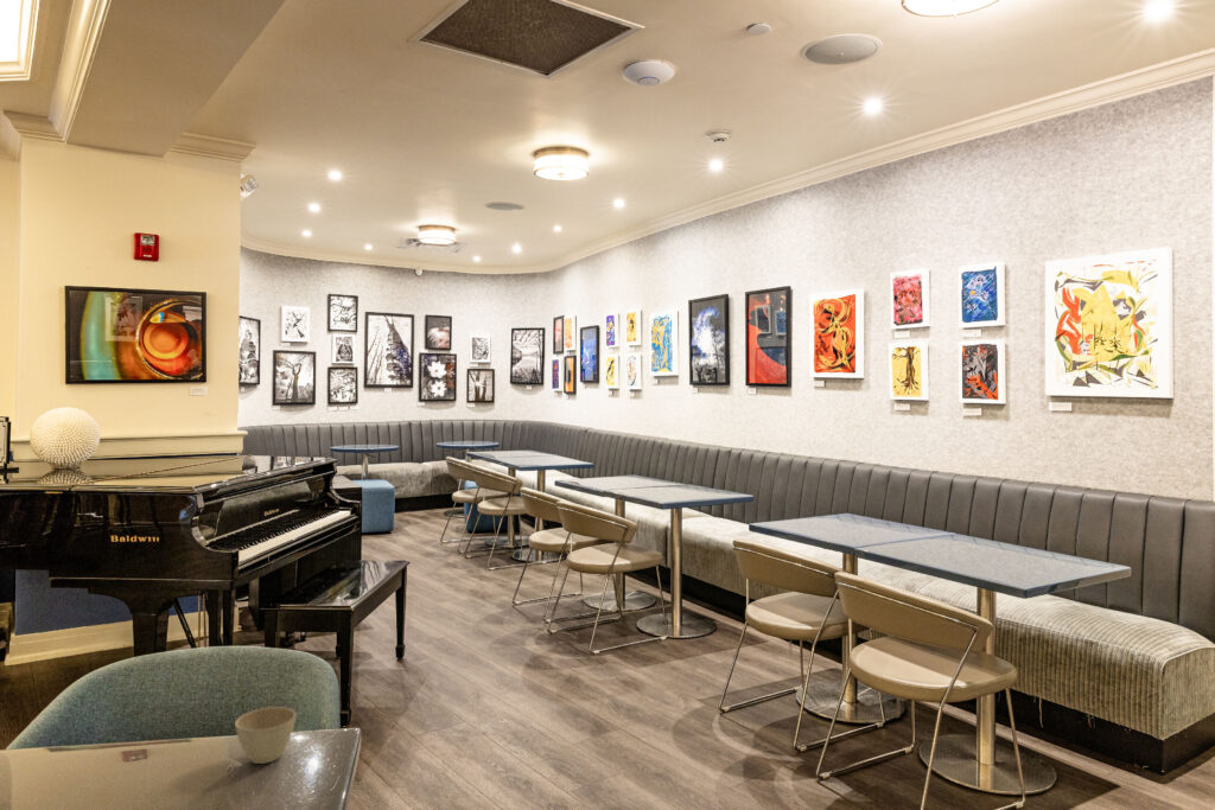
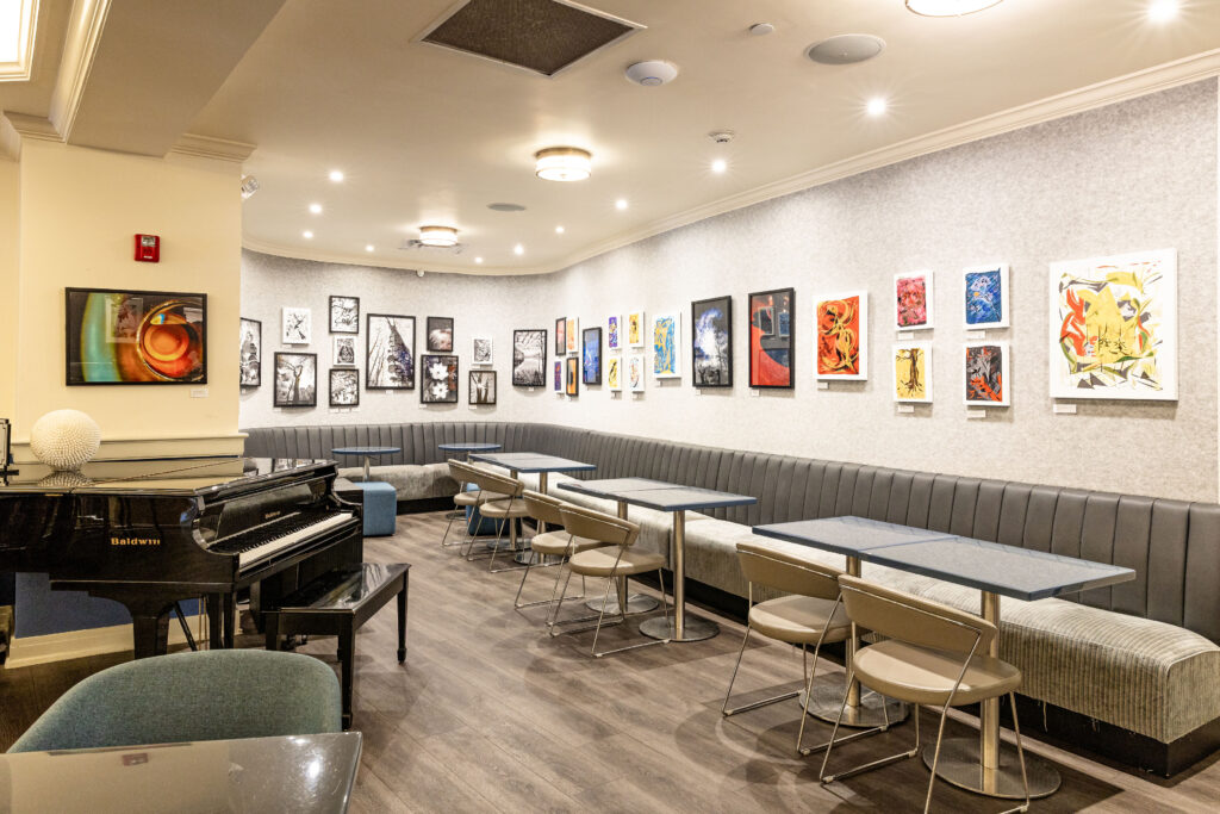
- flower pot (266, 738)
